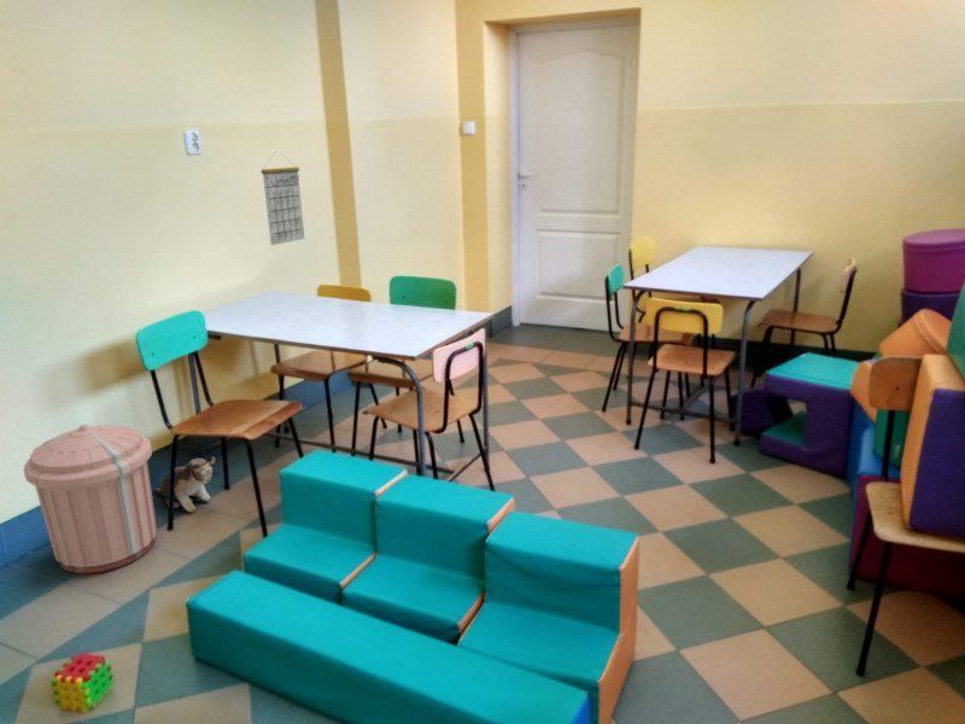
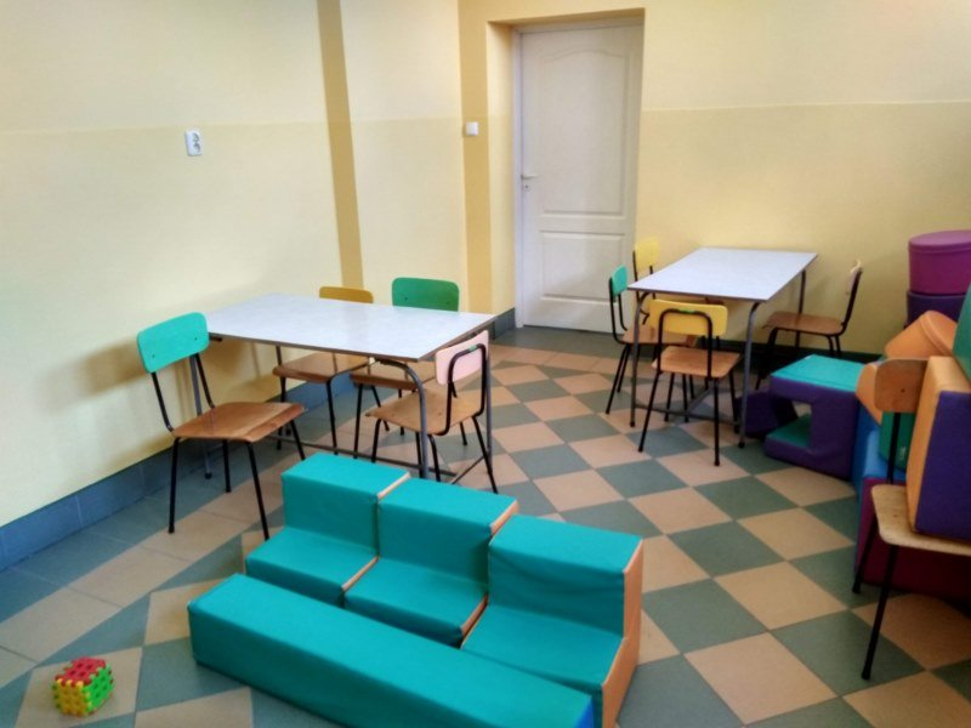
- trash can (95, 489)
- plush toy (181, 477)
- calendar (283, 197)
